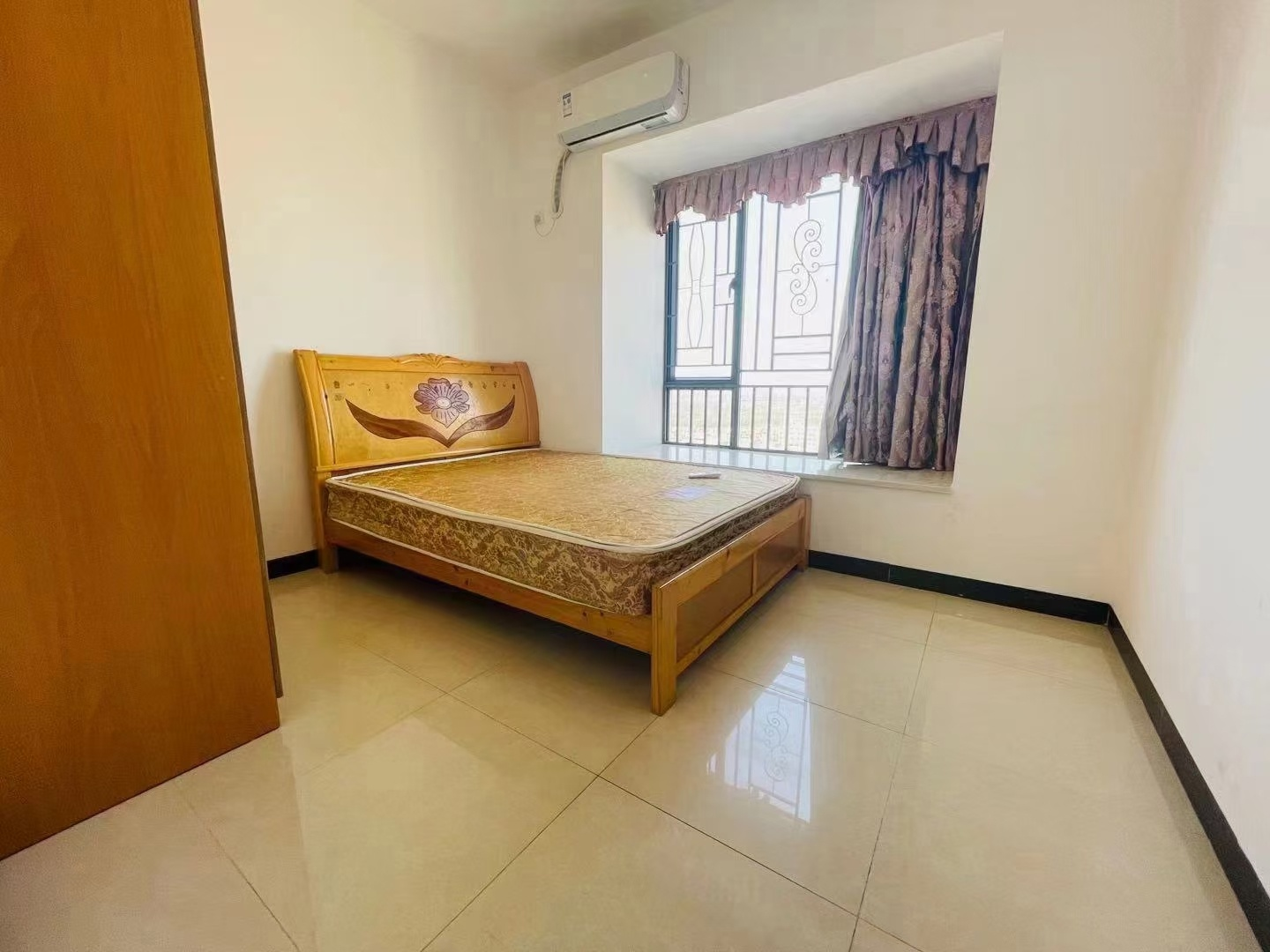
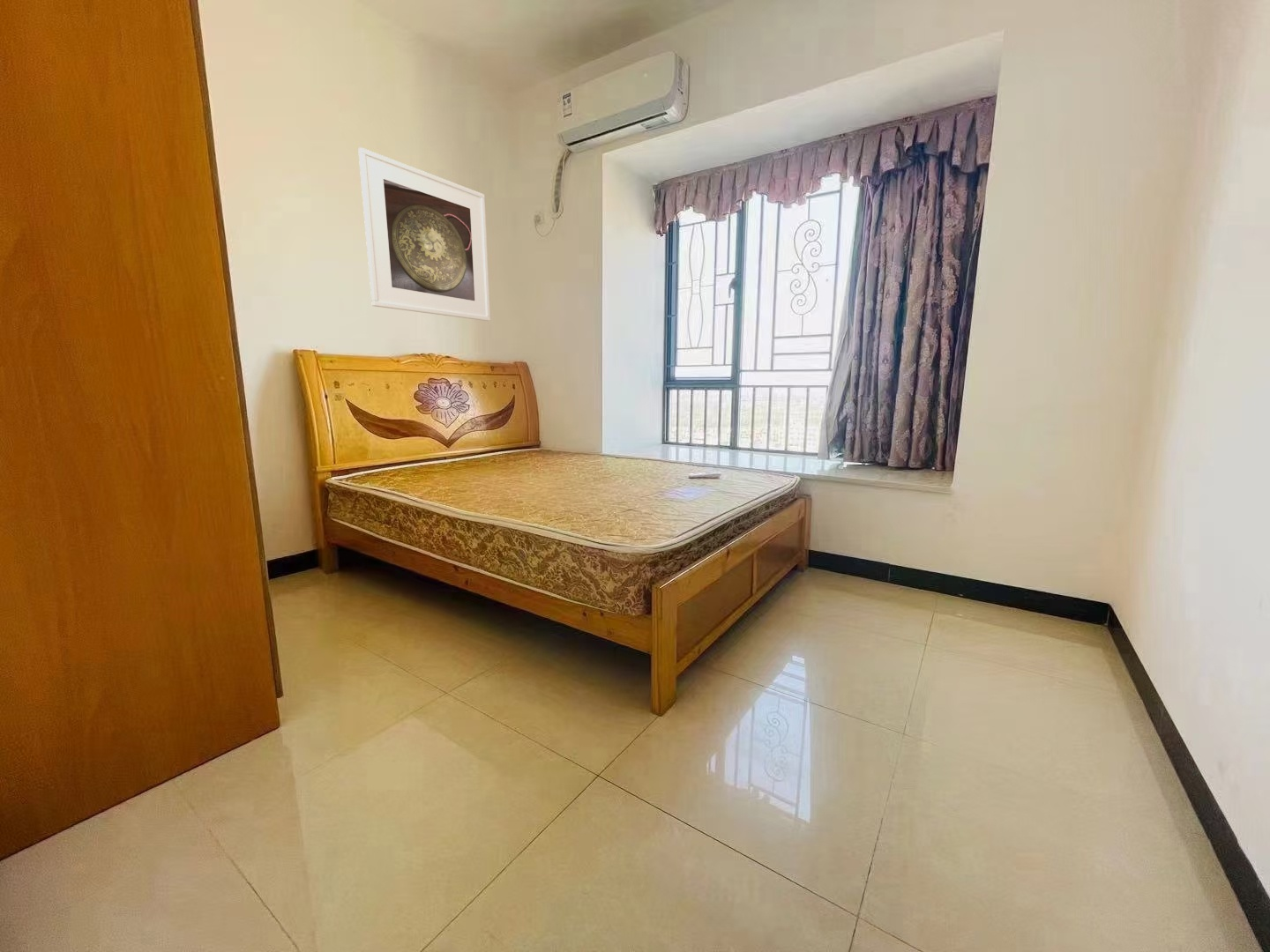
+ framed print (432, 245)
